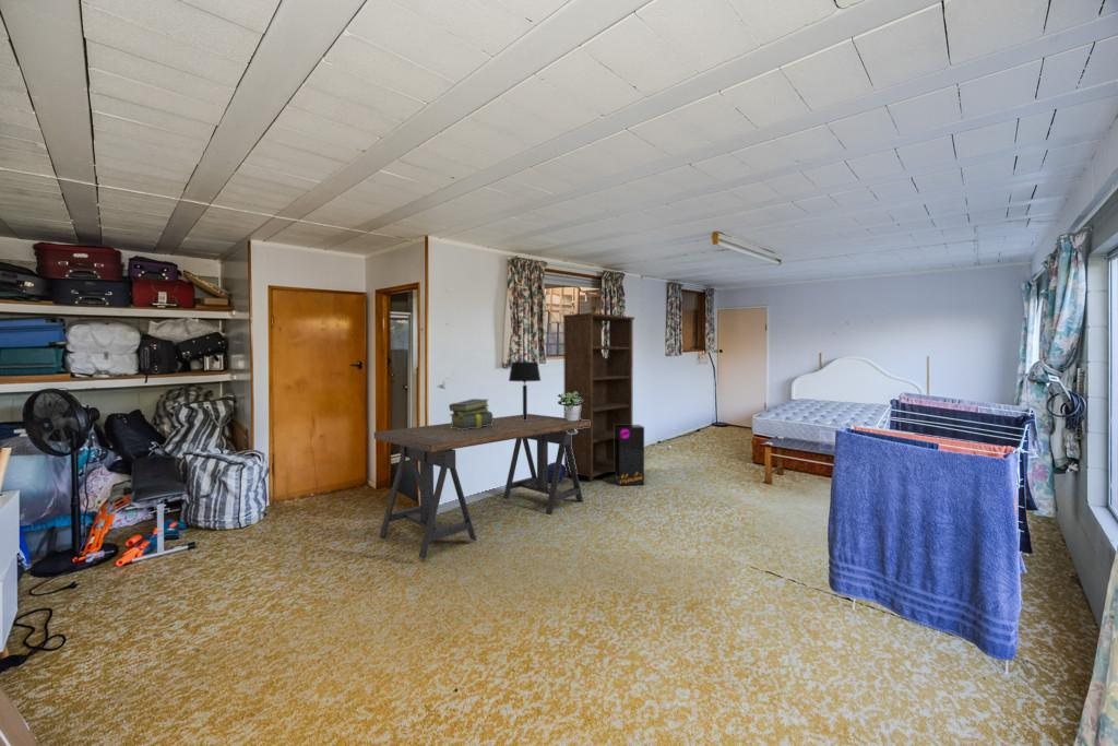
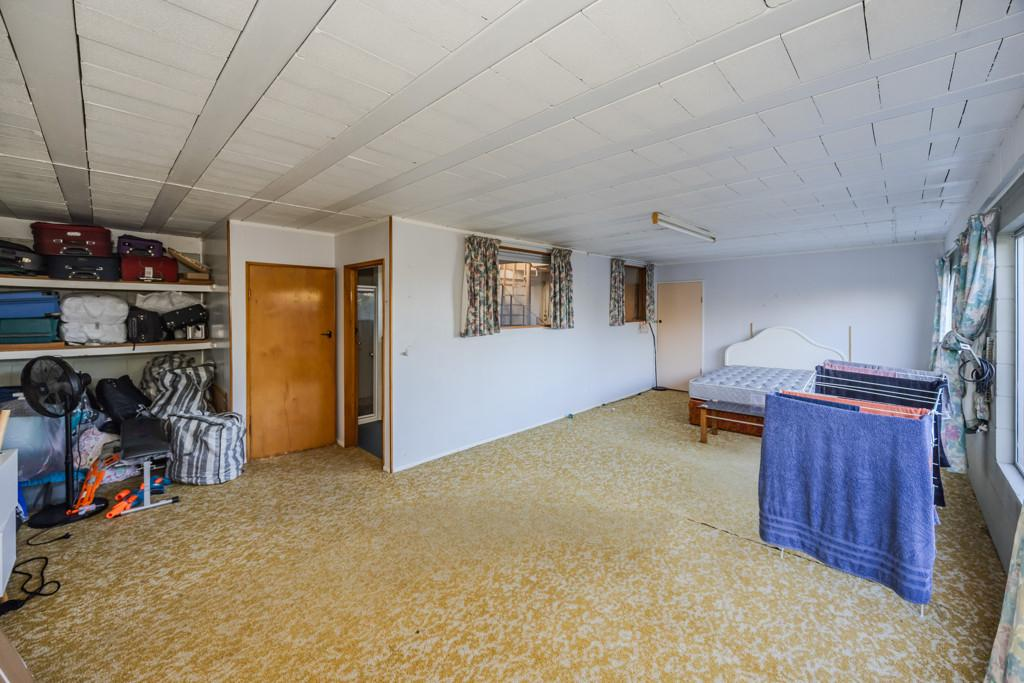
- potted plant (569, 405)
- stack of books (471, 413)
- bookcase (599, 394)
- desk (508, 476)
- ball (552, 472)
- table lamp (524, 391)
- speaker (629, 453)
